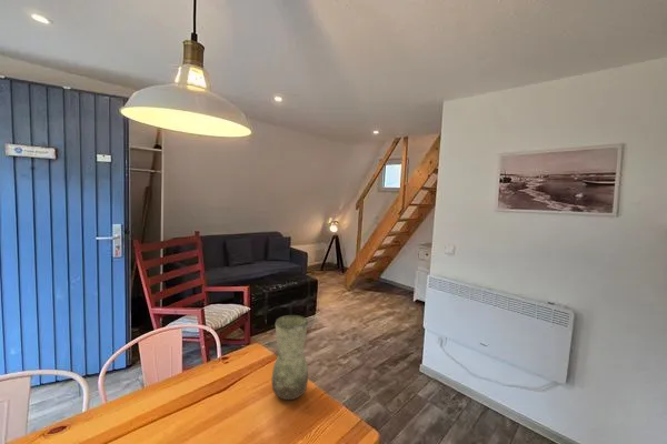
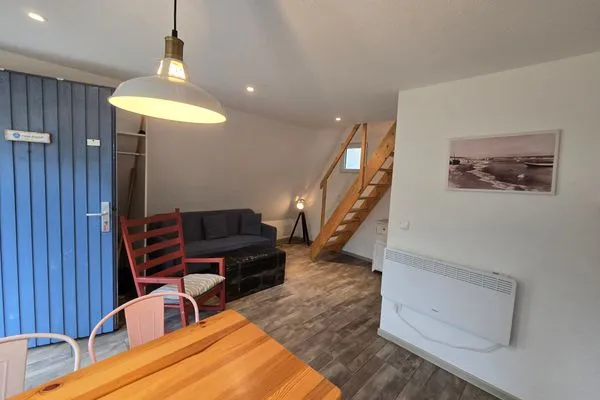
- vase (290, 357)
